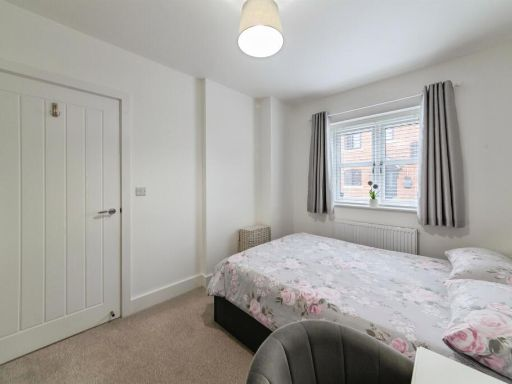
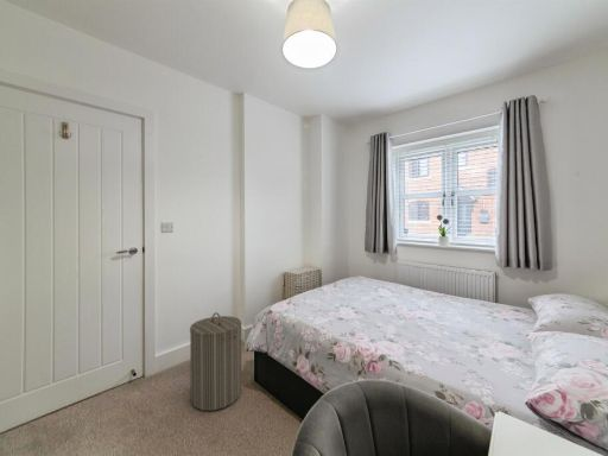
+ laundry hamper (216, 353)
